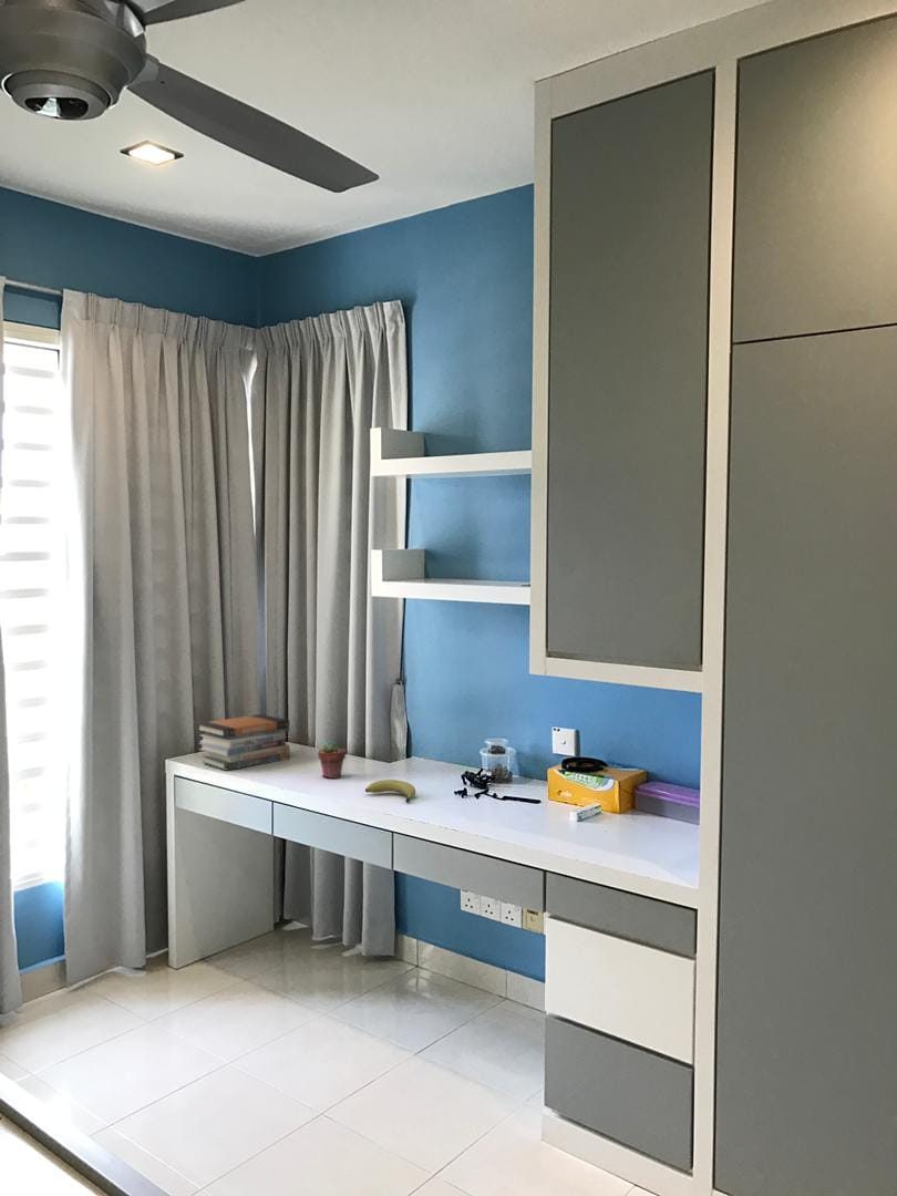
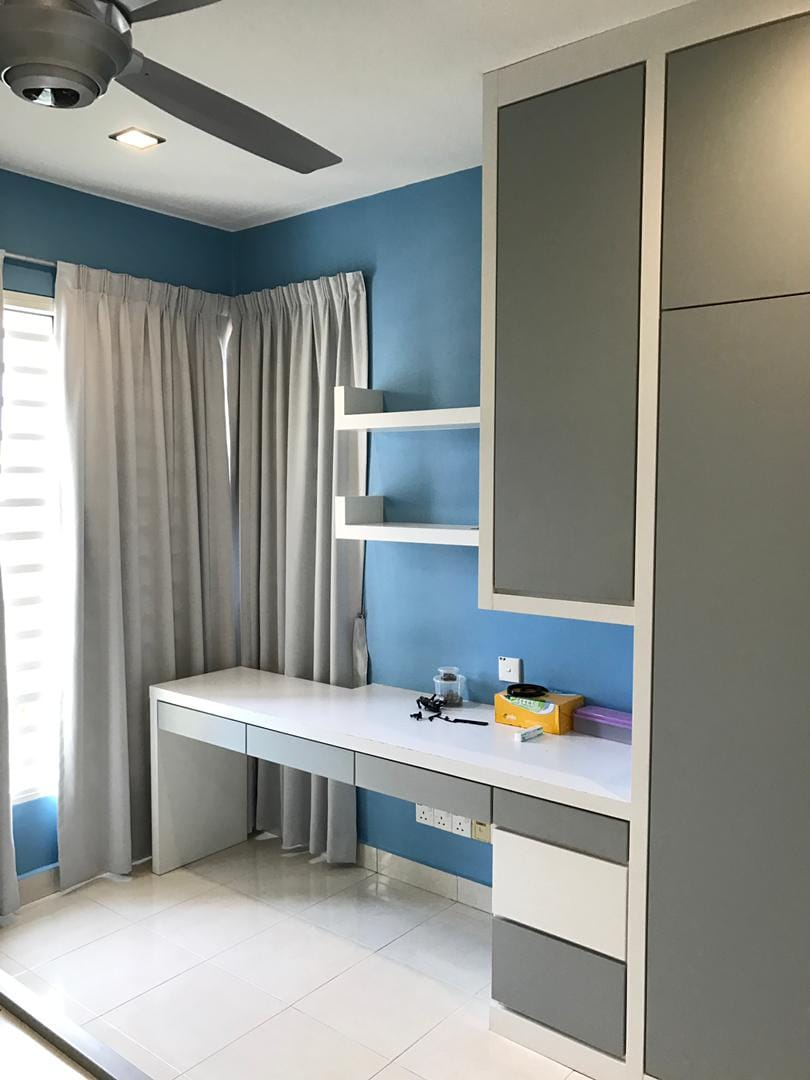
- potted succulent (331, 757)
- fruit (394, 788)
- book stack (244, 741)
